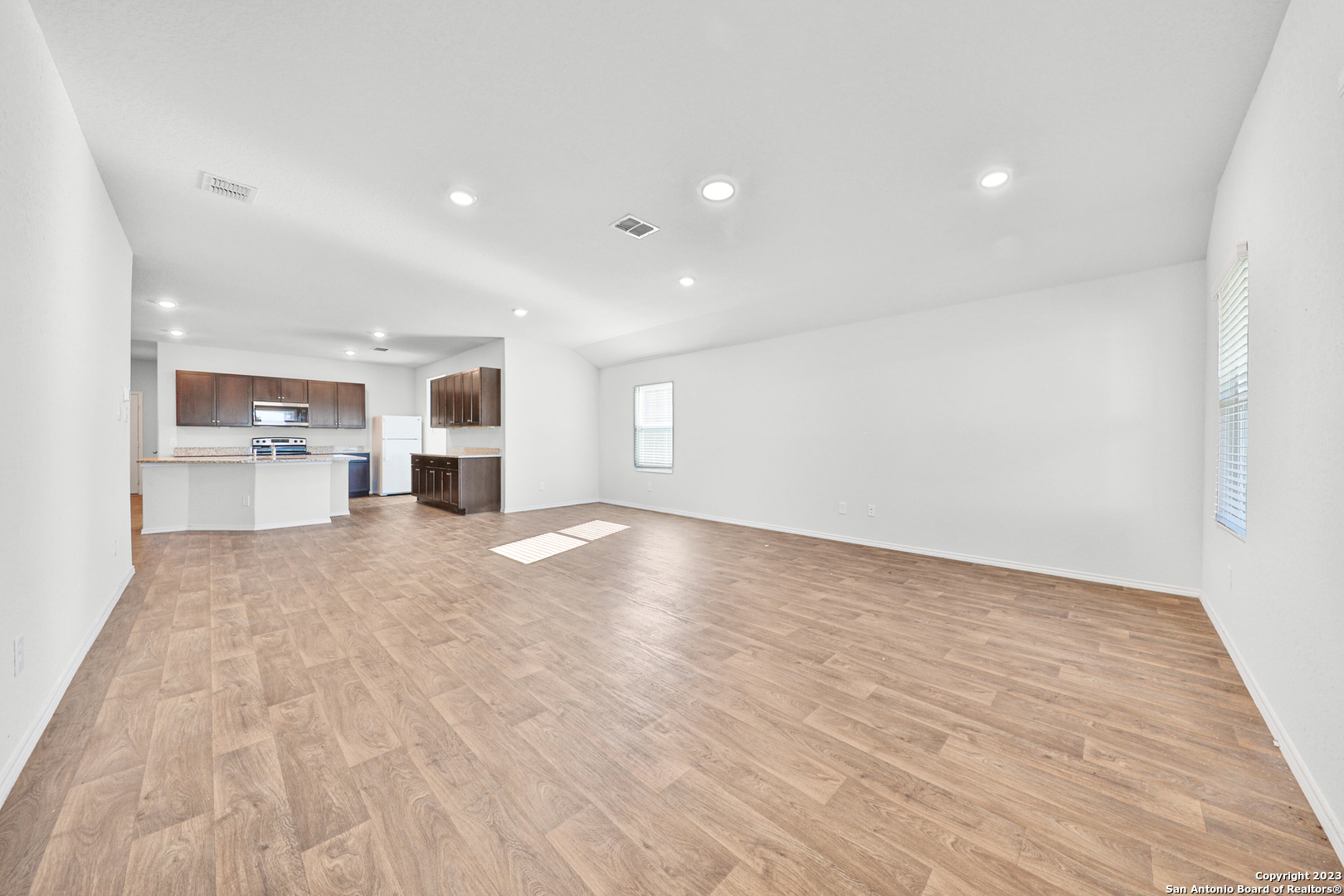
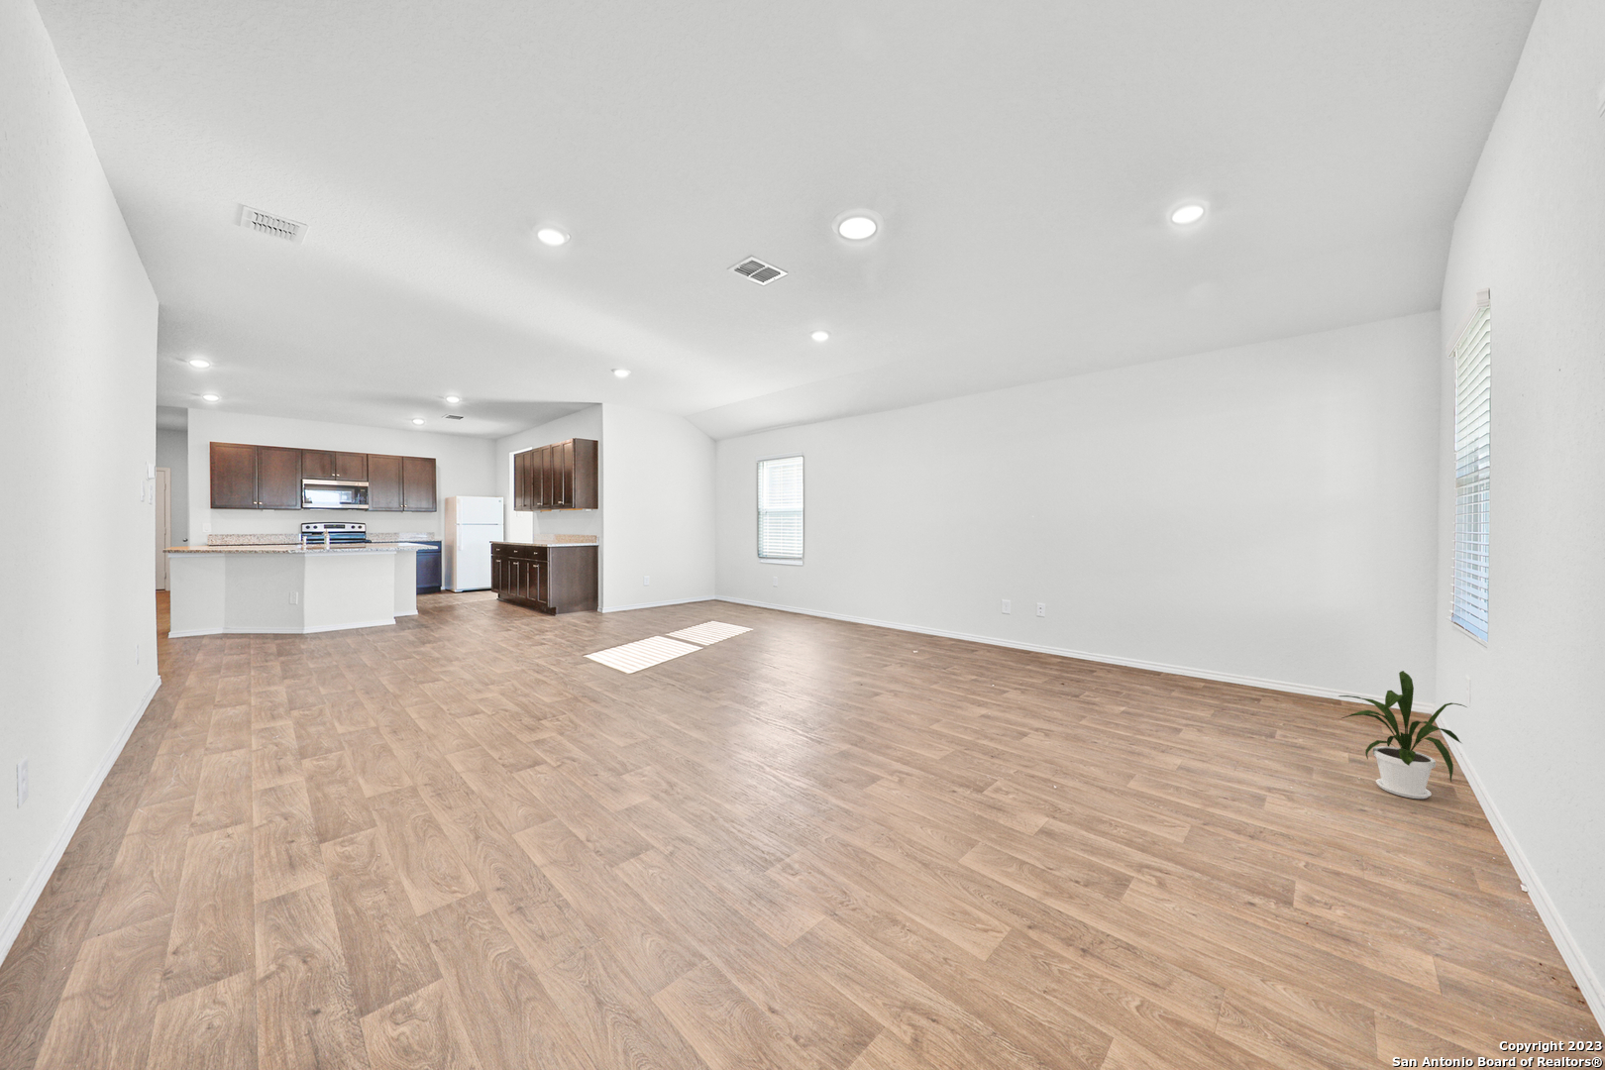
+ house plant (1401, 733)
